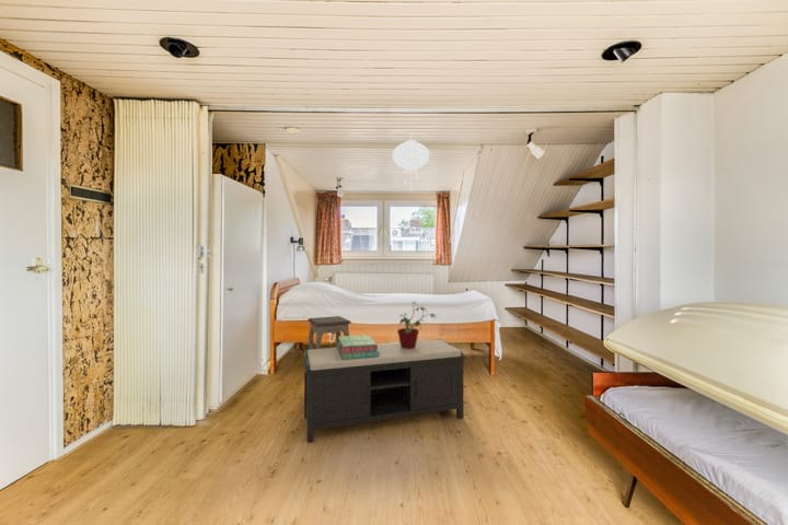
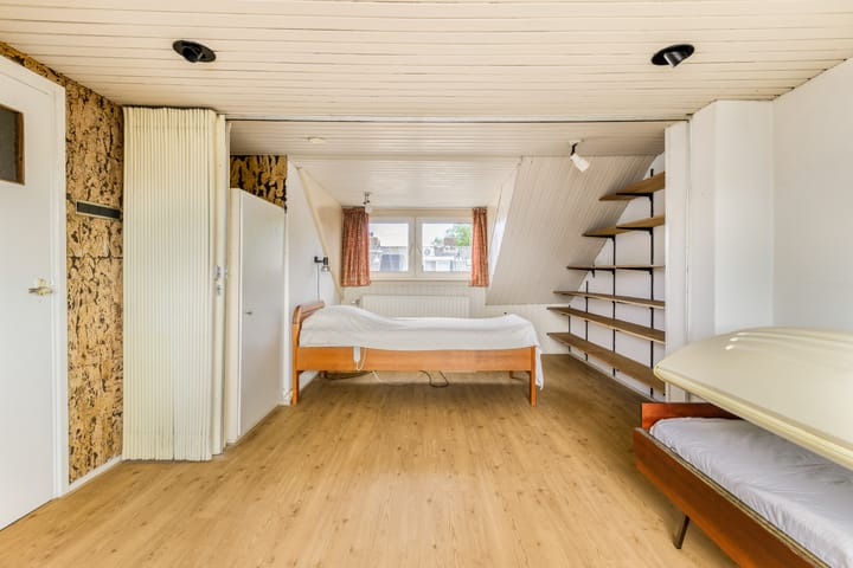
- potted plant (416, 324)
- bench (383, 383)
- stack of books (357, 346)
- paper lantern (410, 163)
- accent table (318, 348)
